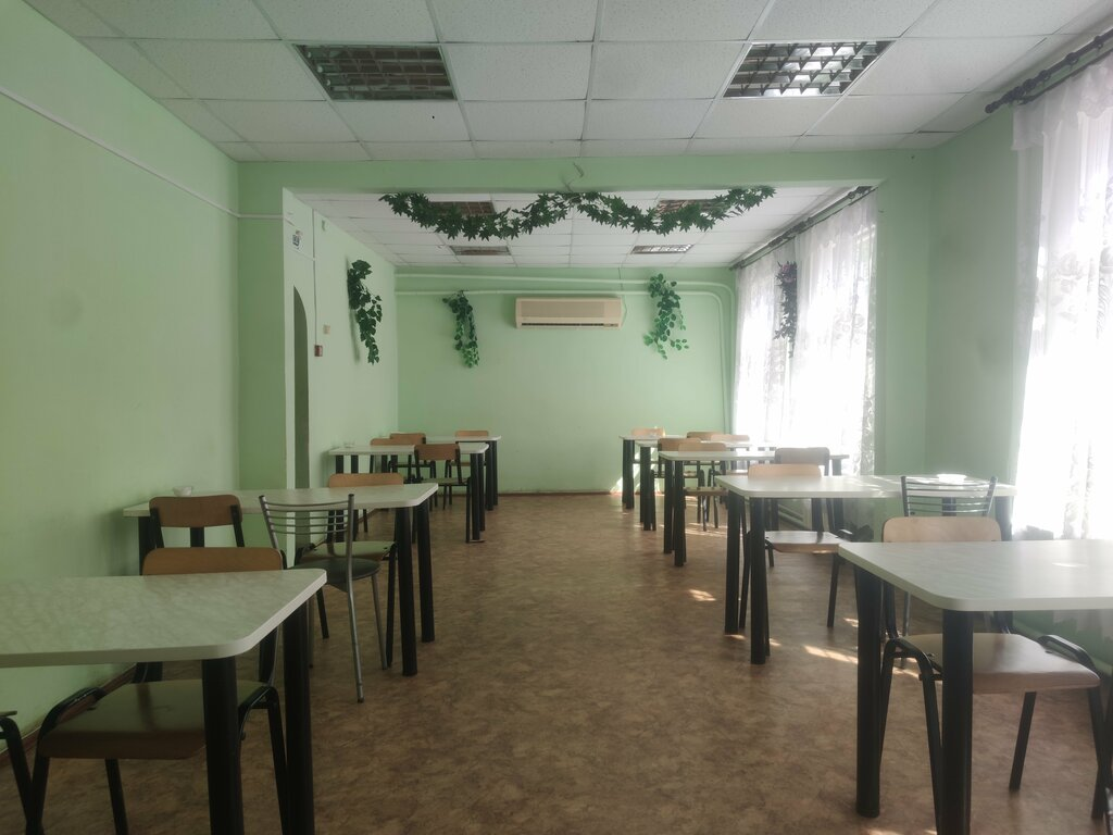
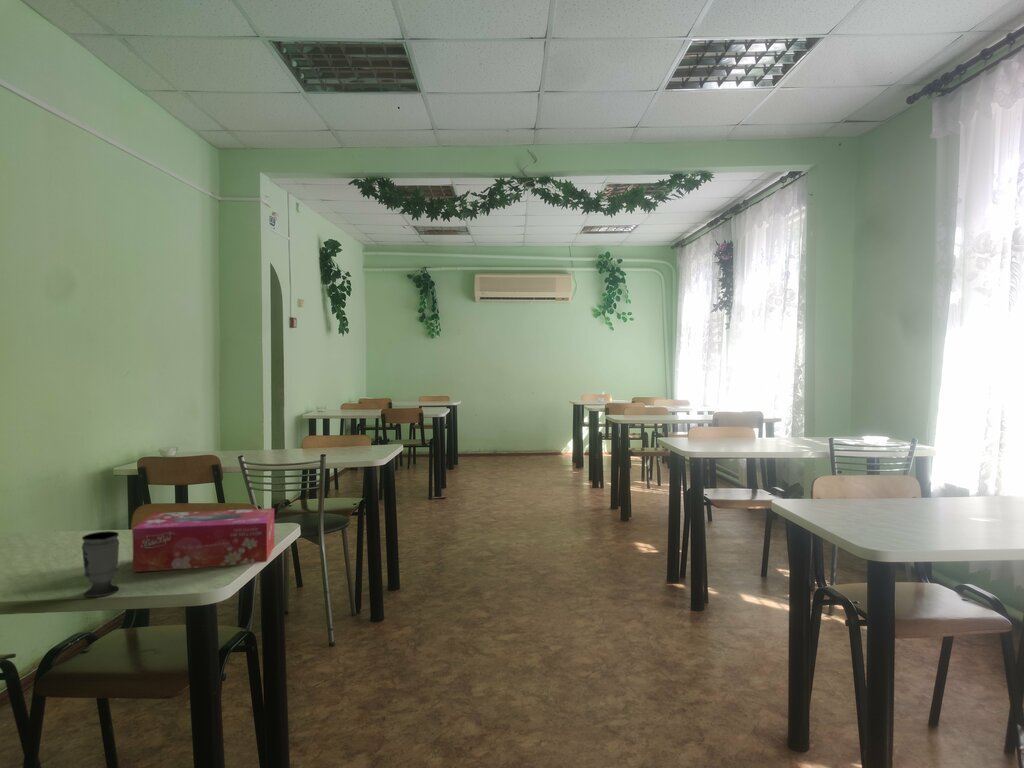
+ tissue box (208, 538)
+ cup (101, 563)
